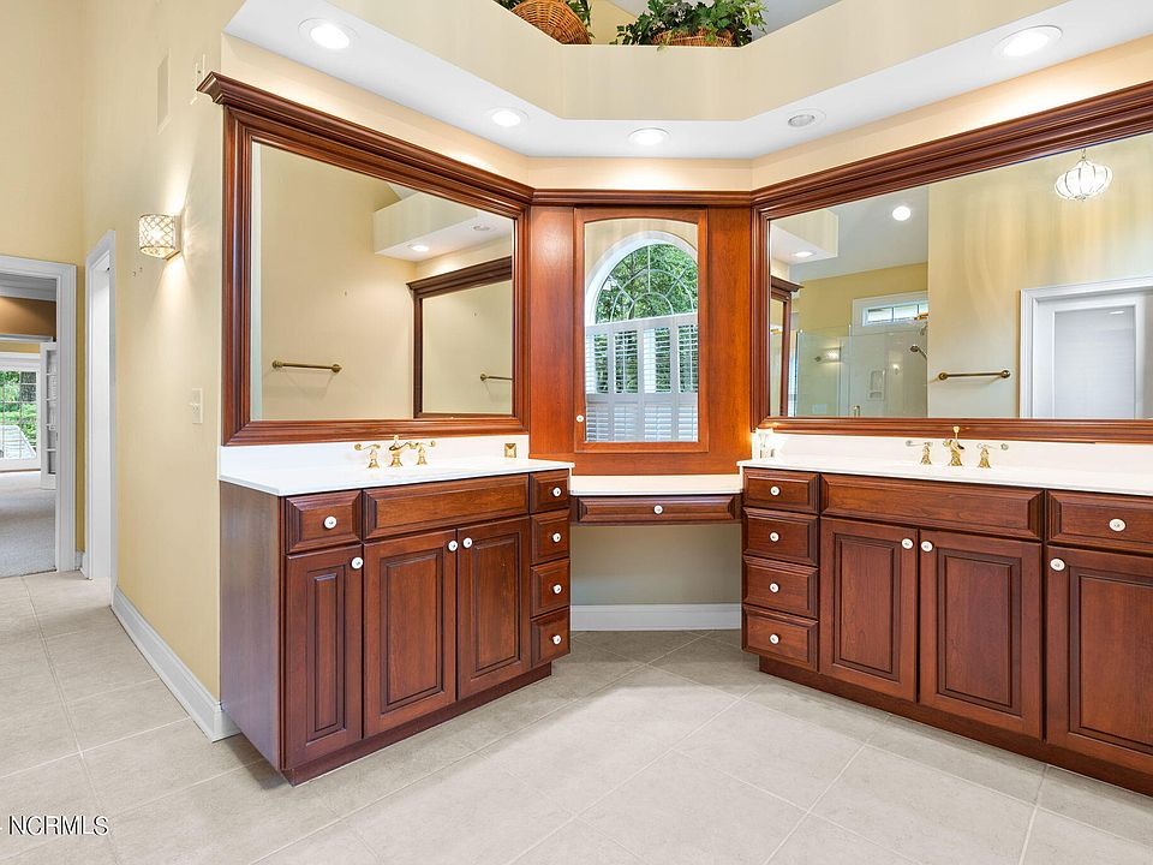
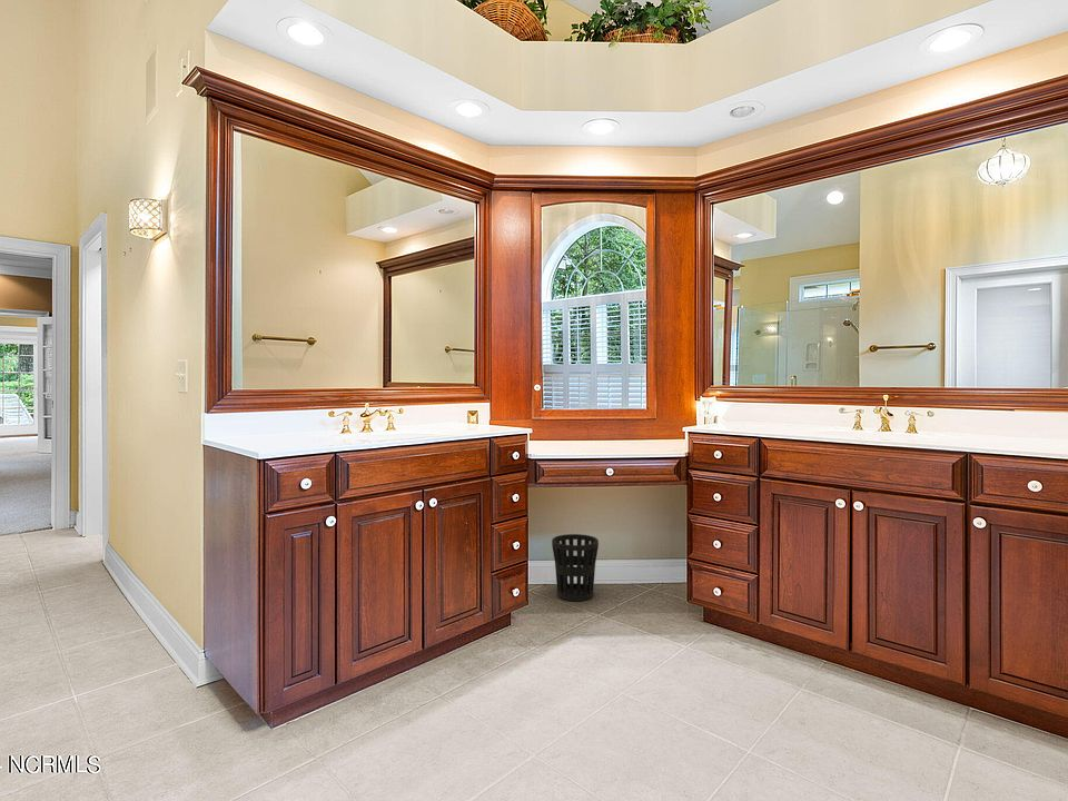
+ wastebasket (575, 566)
